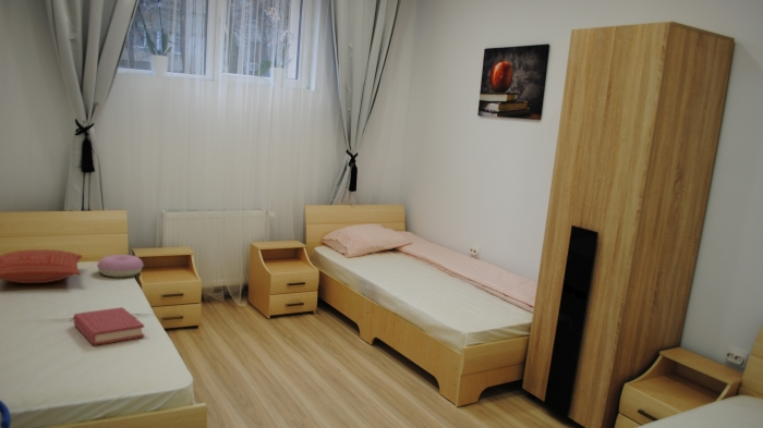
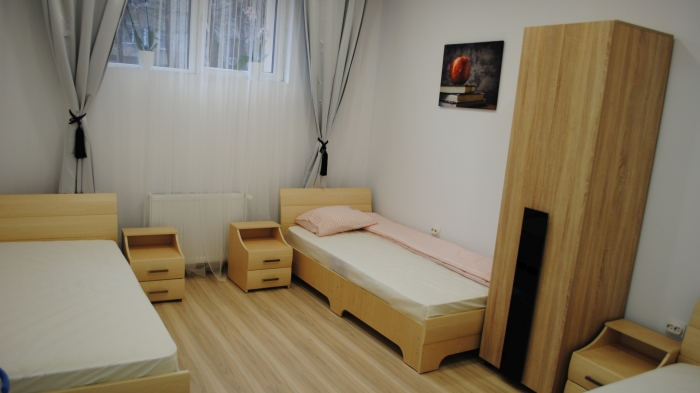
- cushion (120, 265)
- pillow (36, 265)
- hardback book (108, 325)
